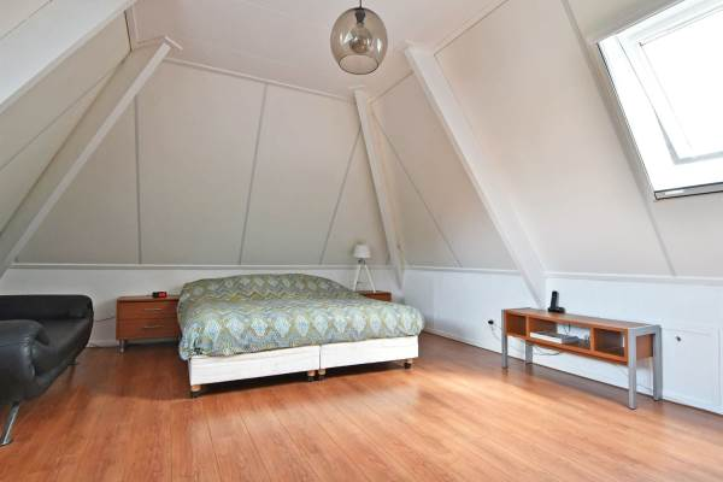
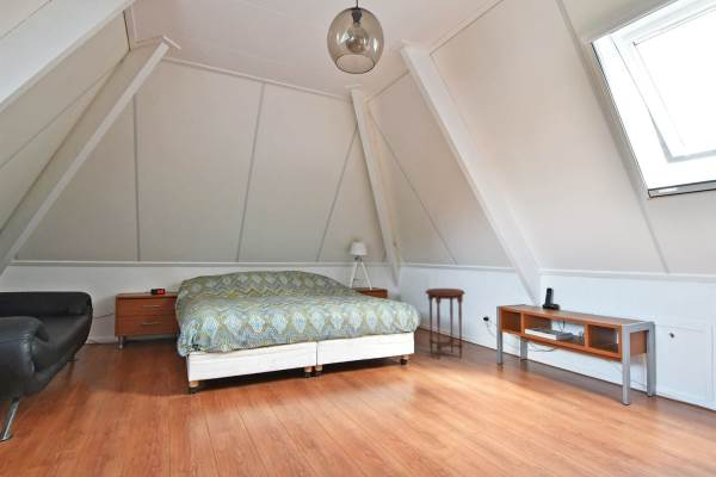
+ side table (450, 321)
